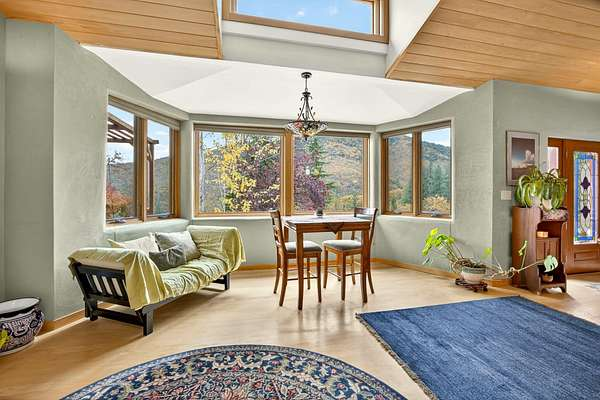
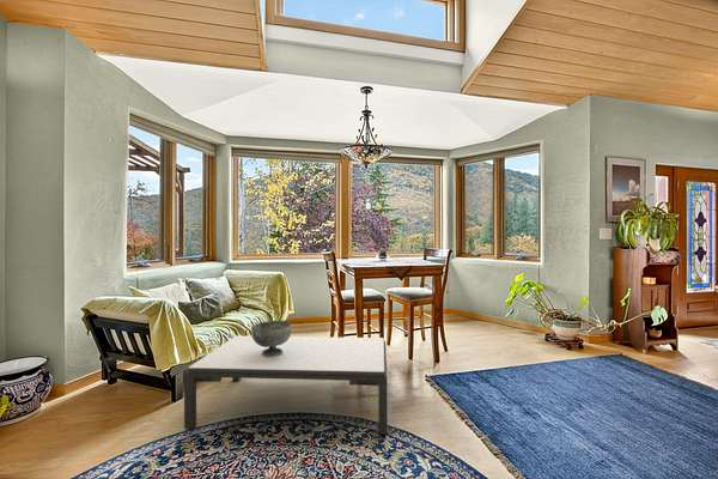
+ decorative bowl (272, 338)
+ coffee table (298, 376)
